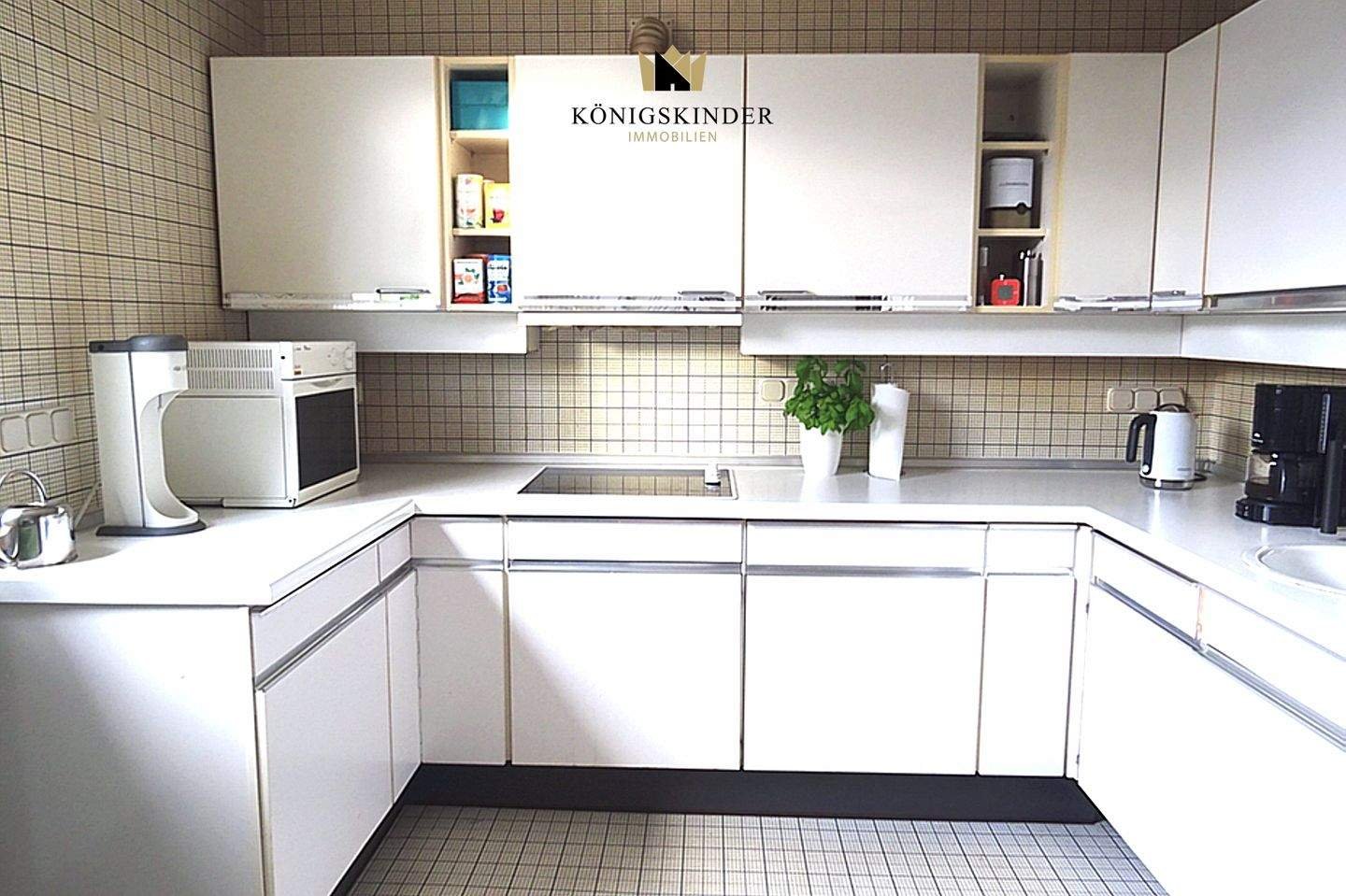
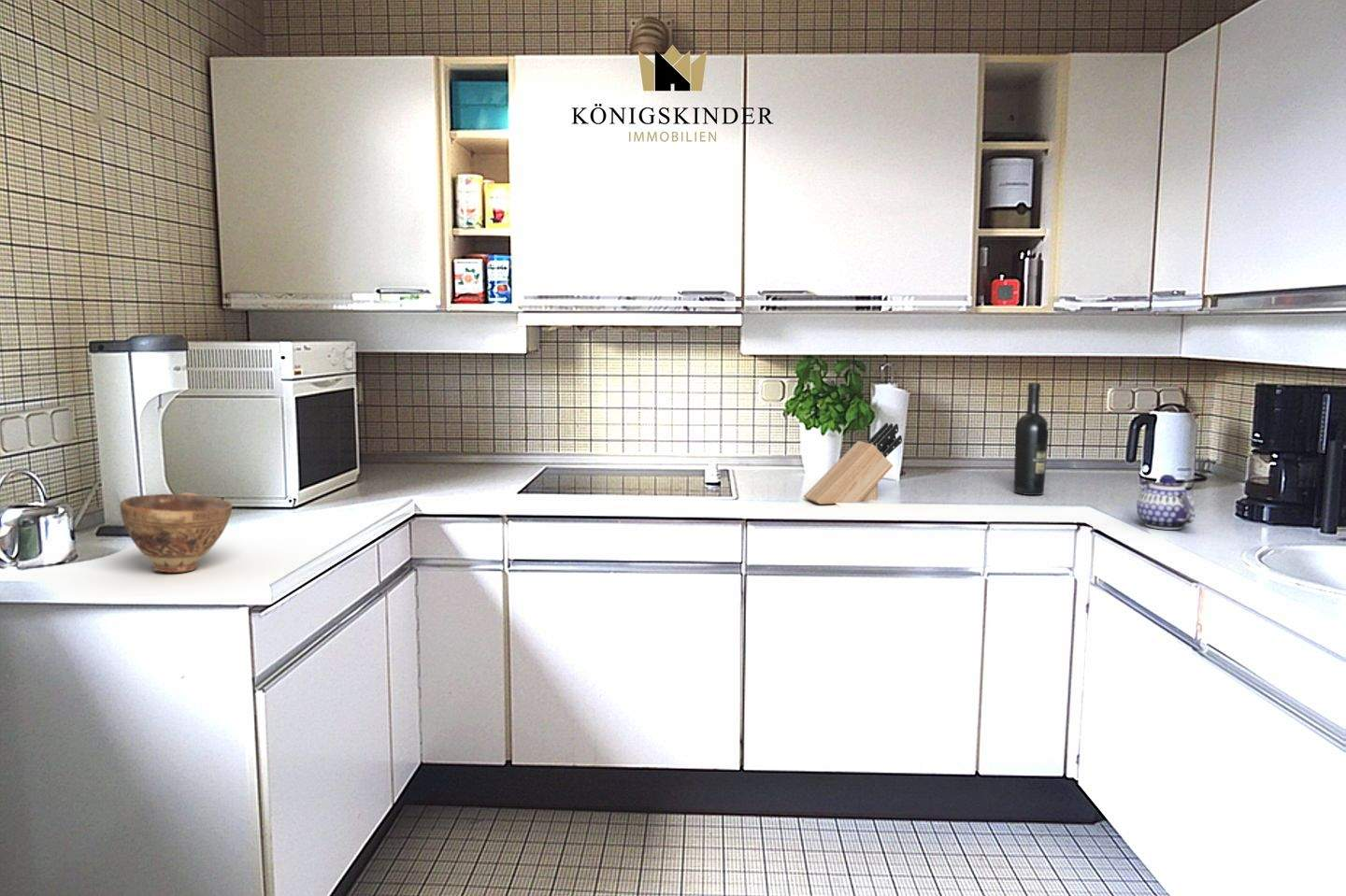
+ teapot (1165, 500)
+ wine bottle (1031, 438)
+ bowl (179, 533)
+ knife block (854, 462)
